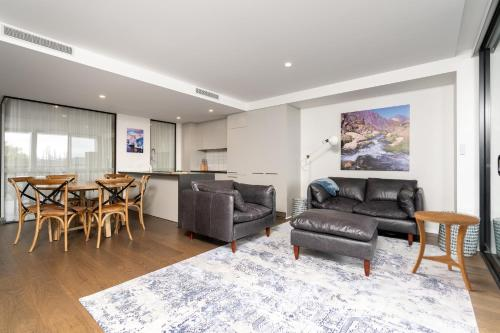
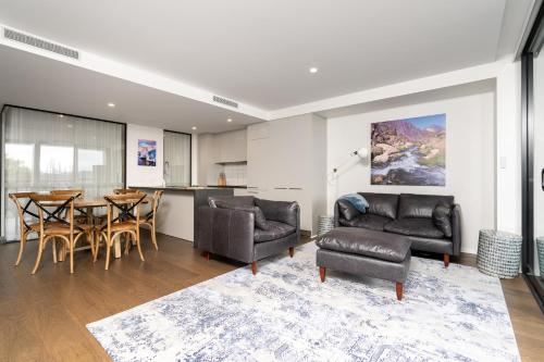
- side table (446, 246)
